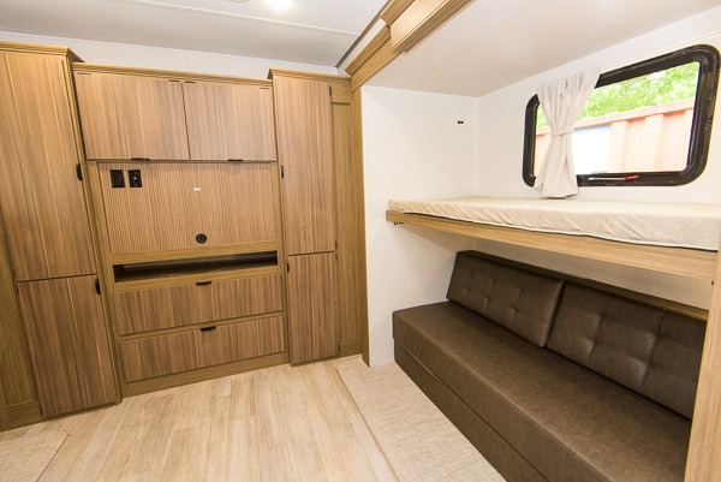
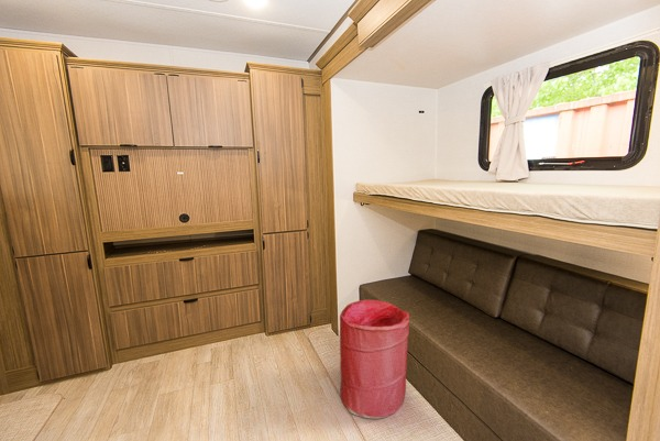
+ laundry hamper (374, 352)
